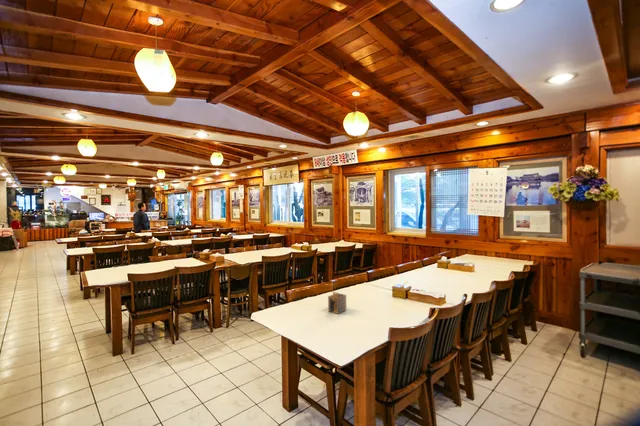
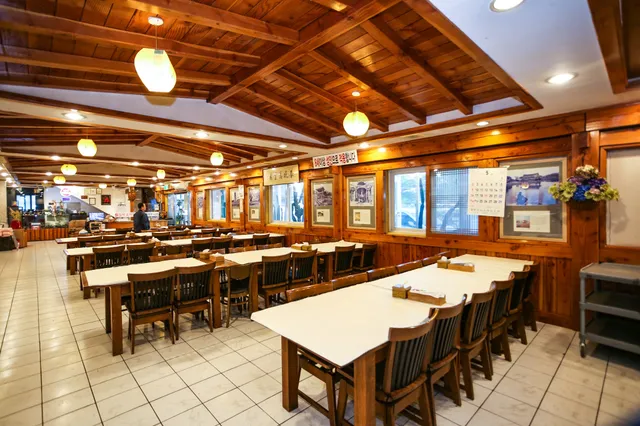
- napkin holder (337, 300)
